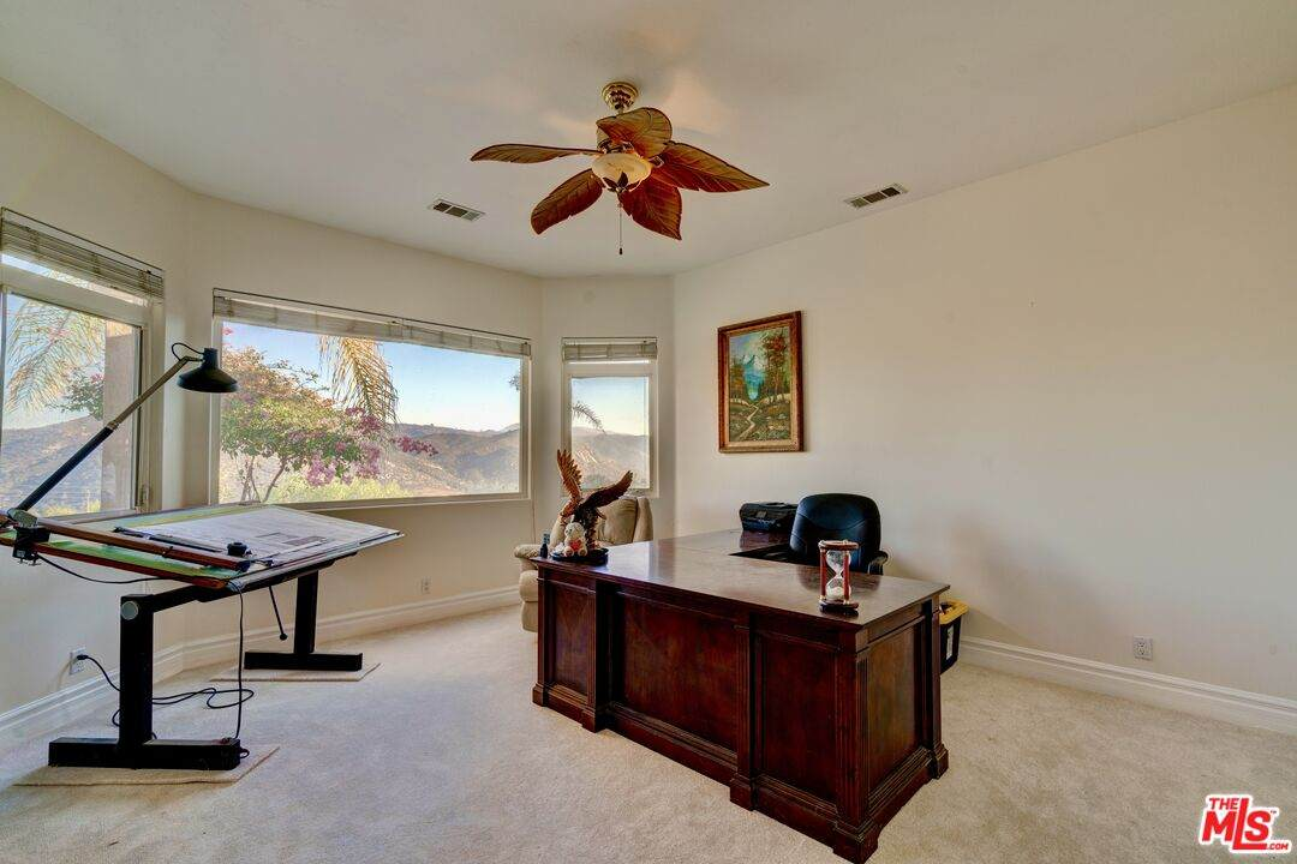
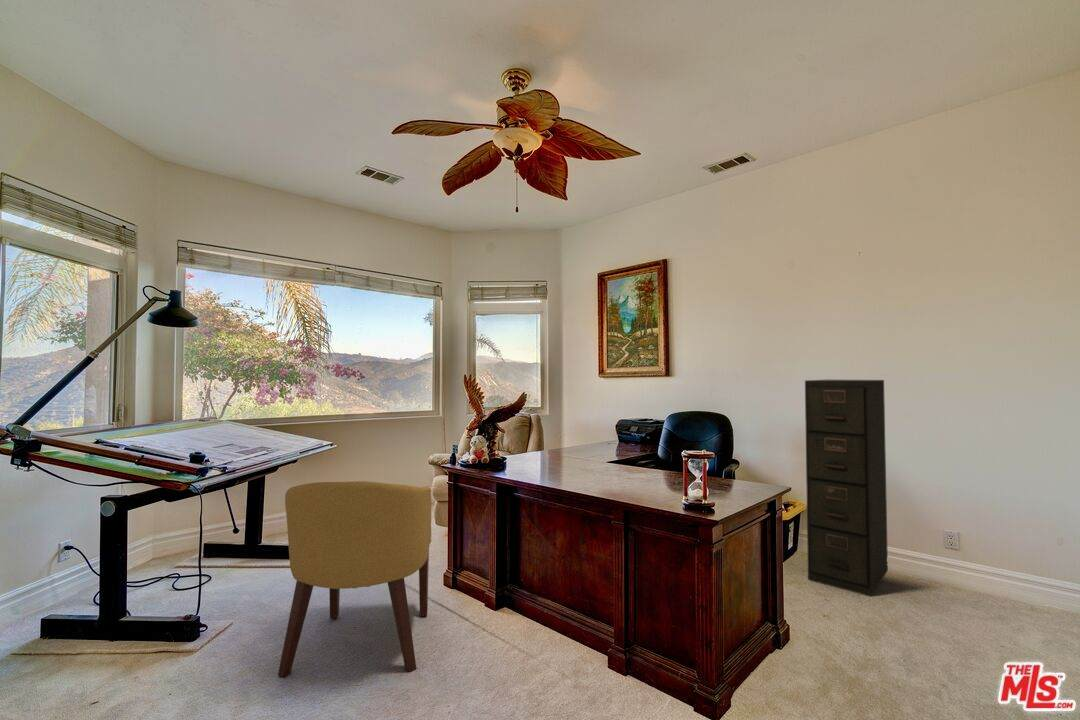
+ filing cabinet (846, 477)
+ chair (362, 556)
